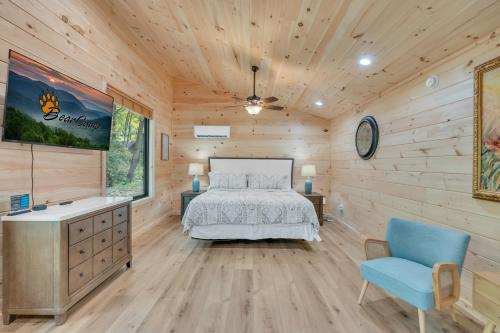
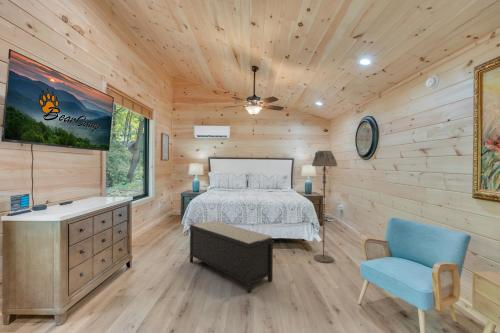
+ floor lamp (324, 204)
+ bench (227, 250)
